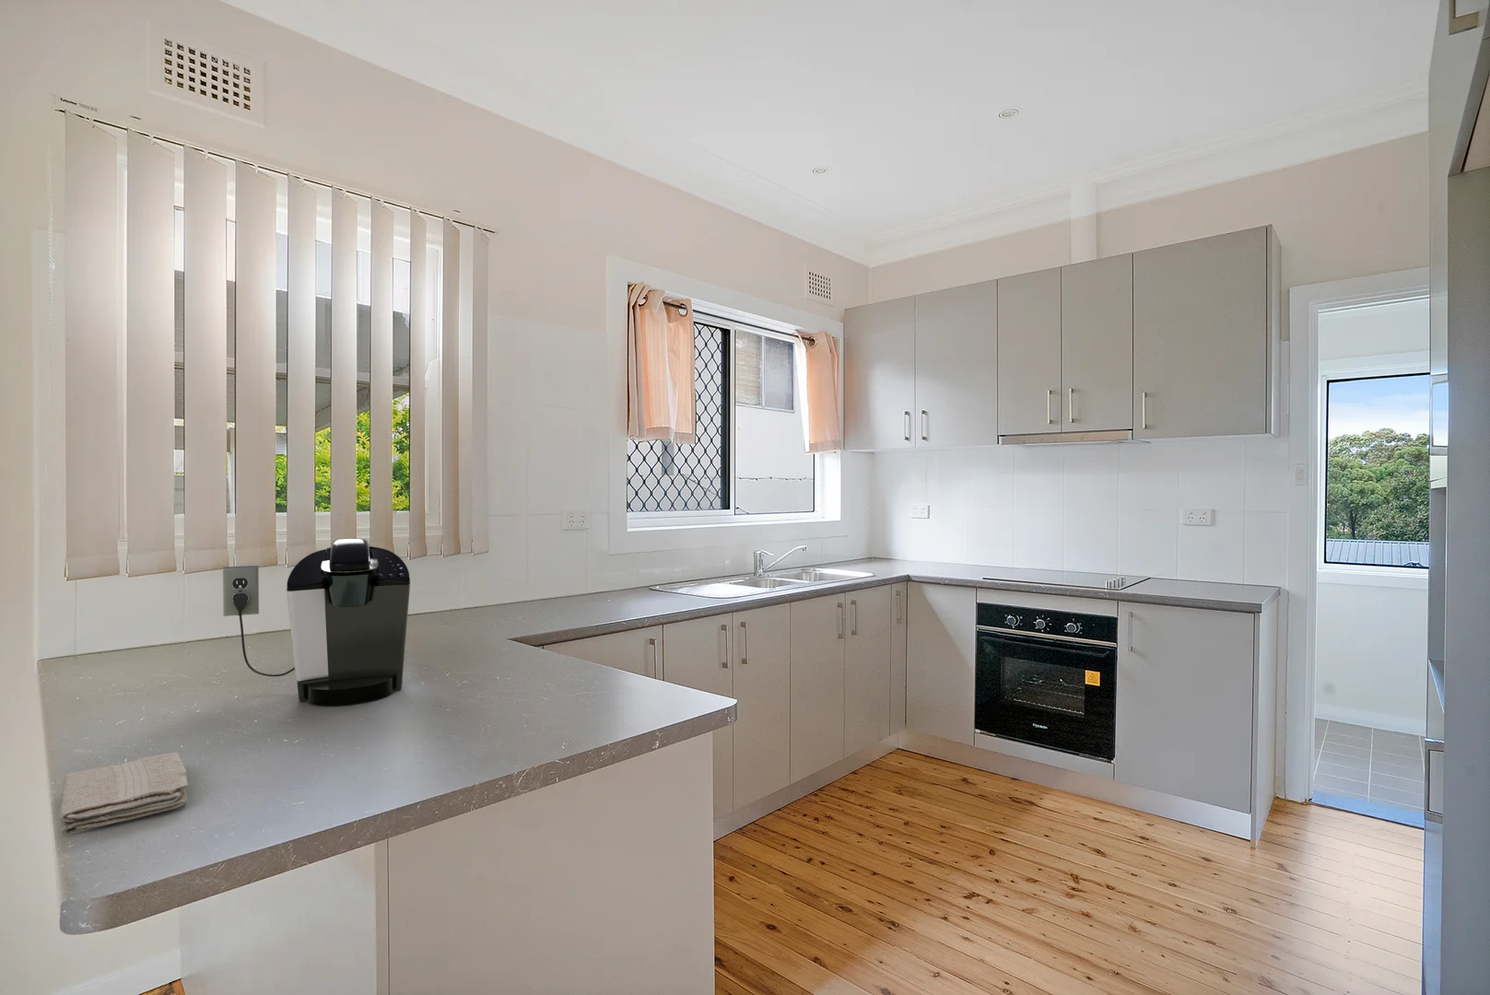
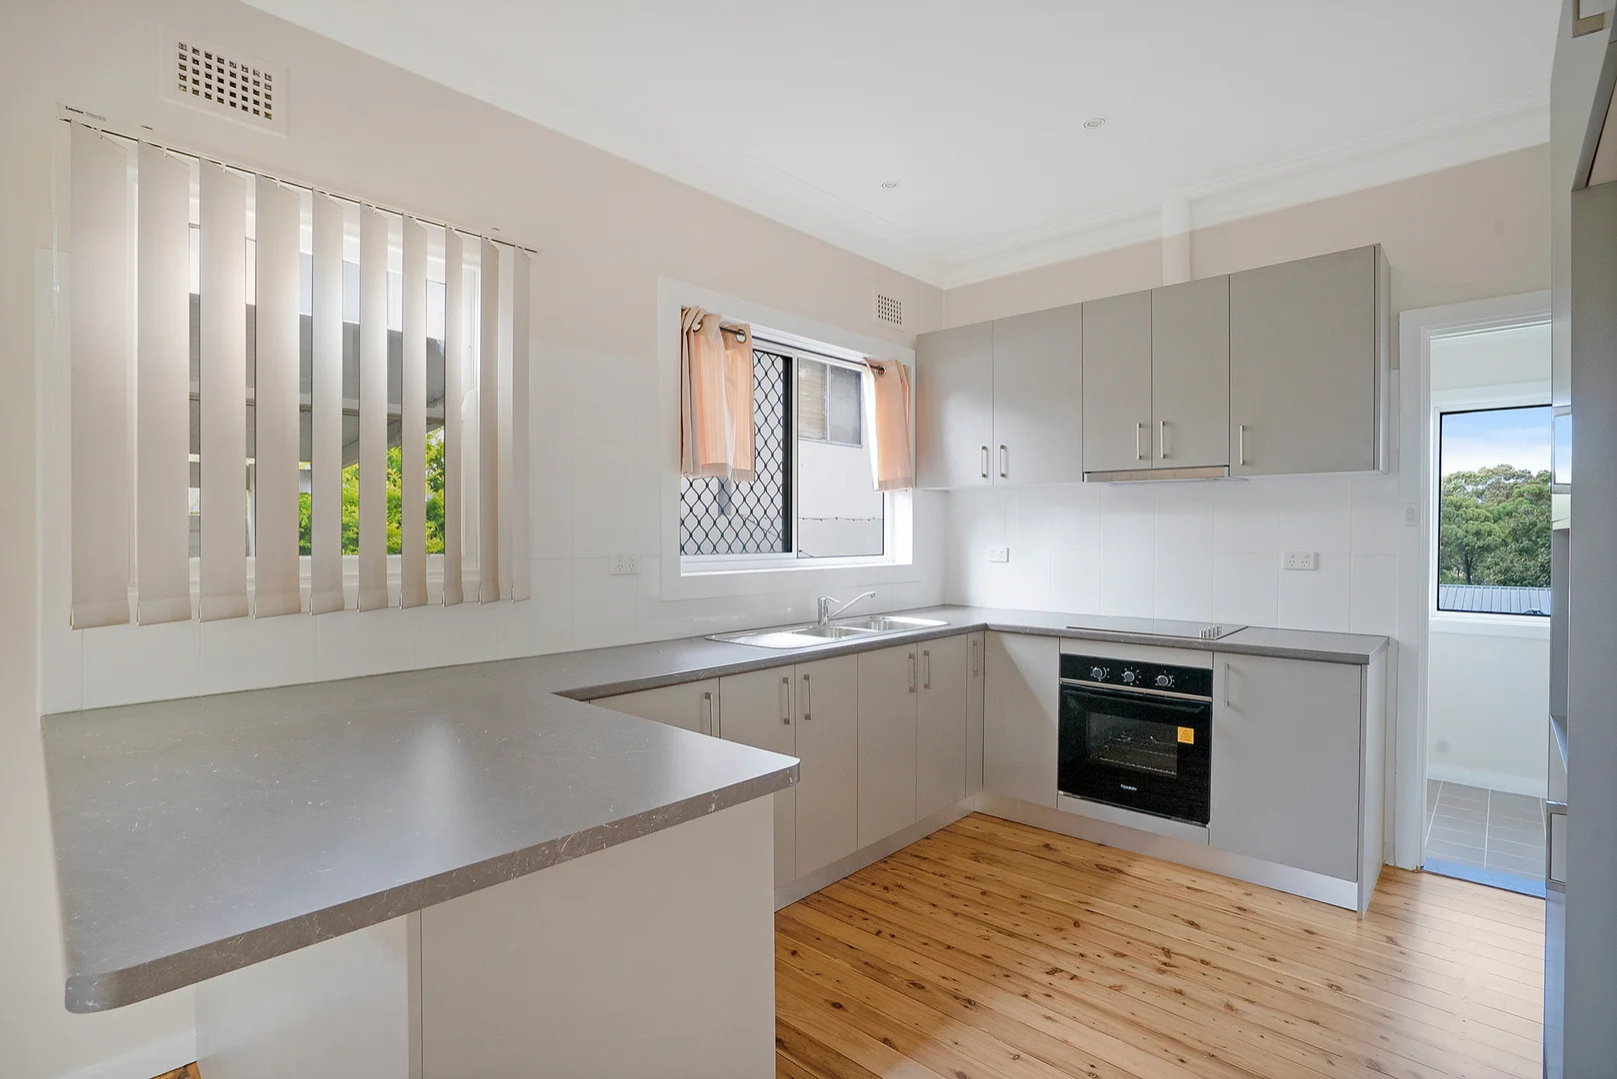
- coffee maker (316, 616)
- washcloth (124, 787)
